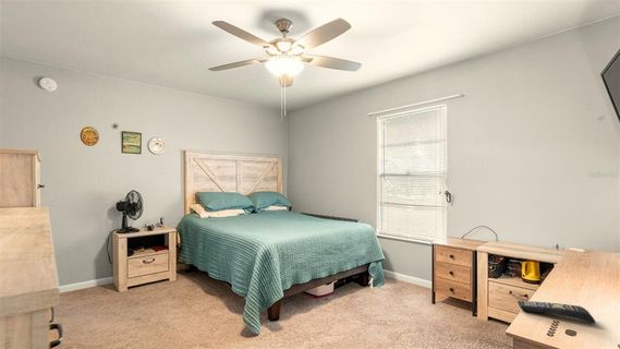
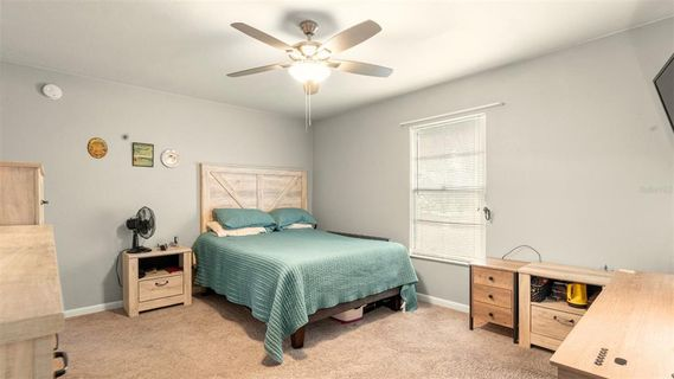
- remote control (554, 309)
